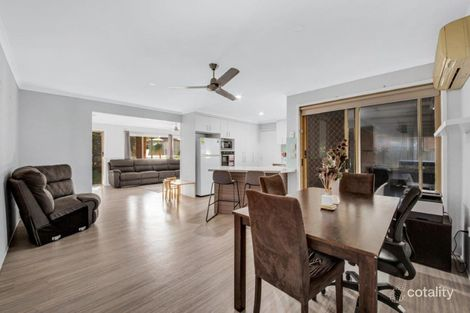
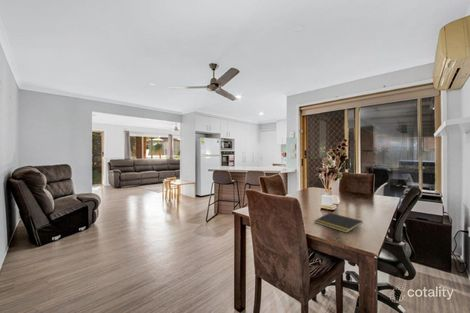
+ notepad (337, 221)
